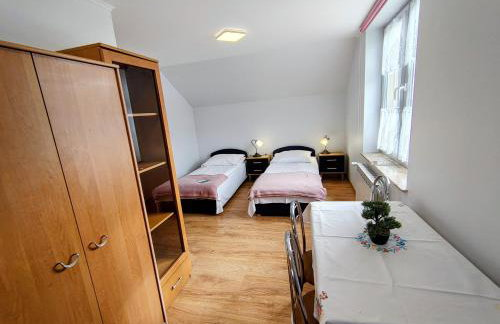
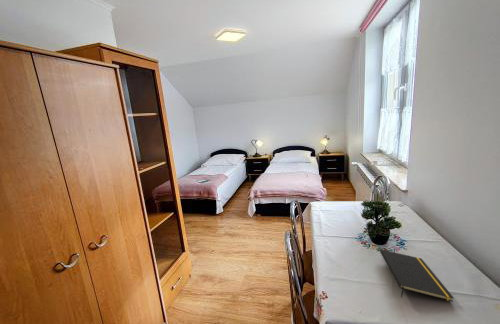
+ notepad (411, 271)
